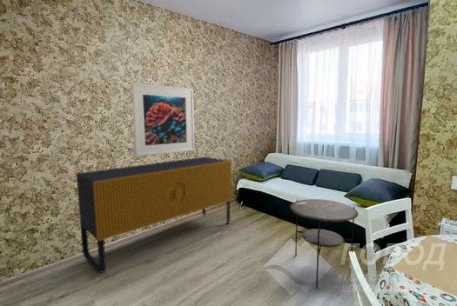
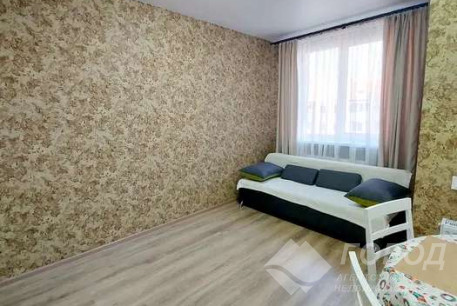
- side table (321, 239)
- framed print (166, 120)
- sideboard (165, 203)
